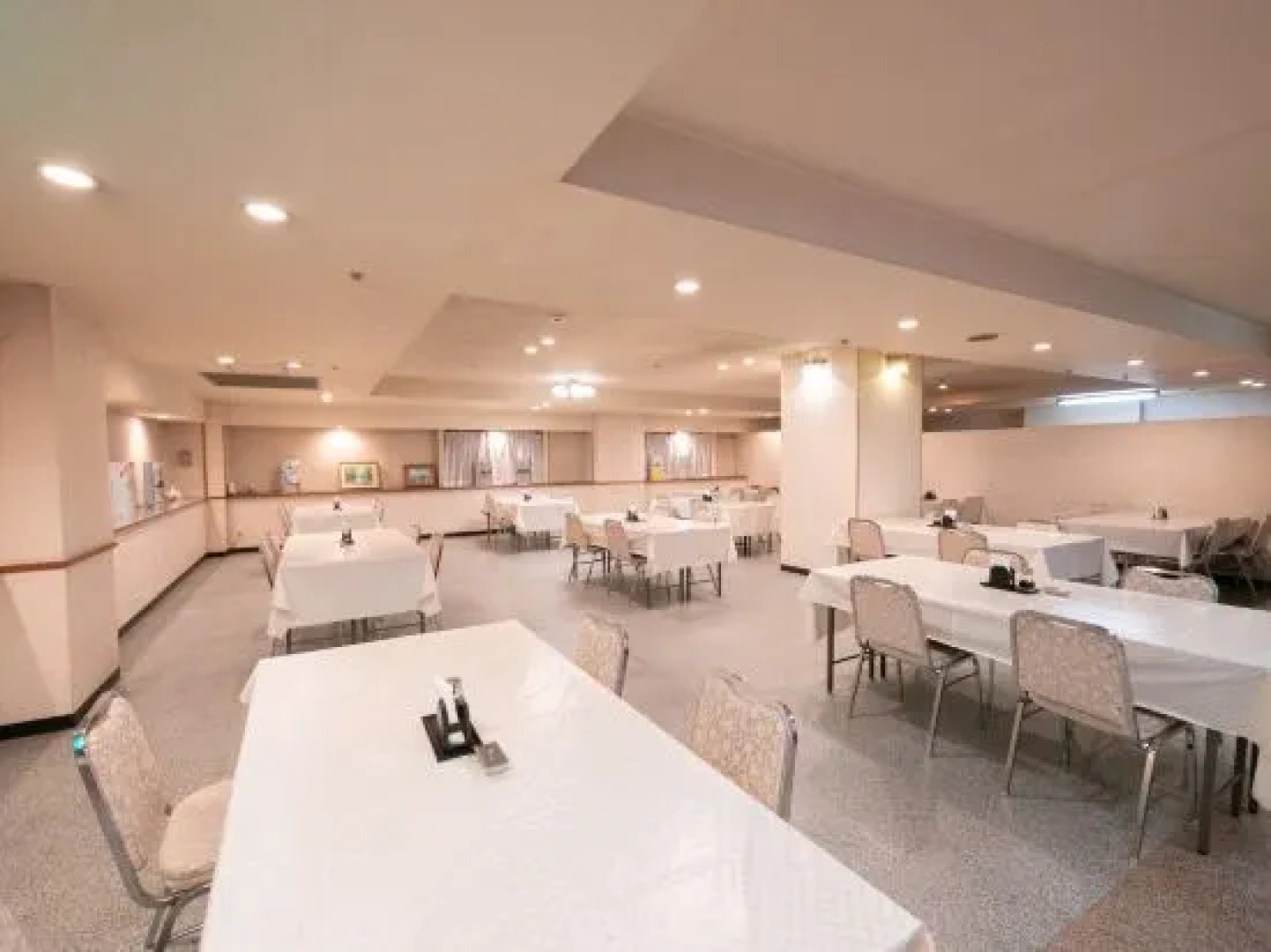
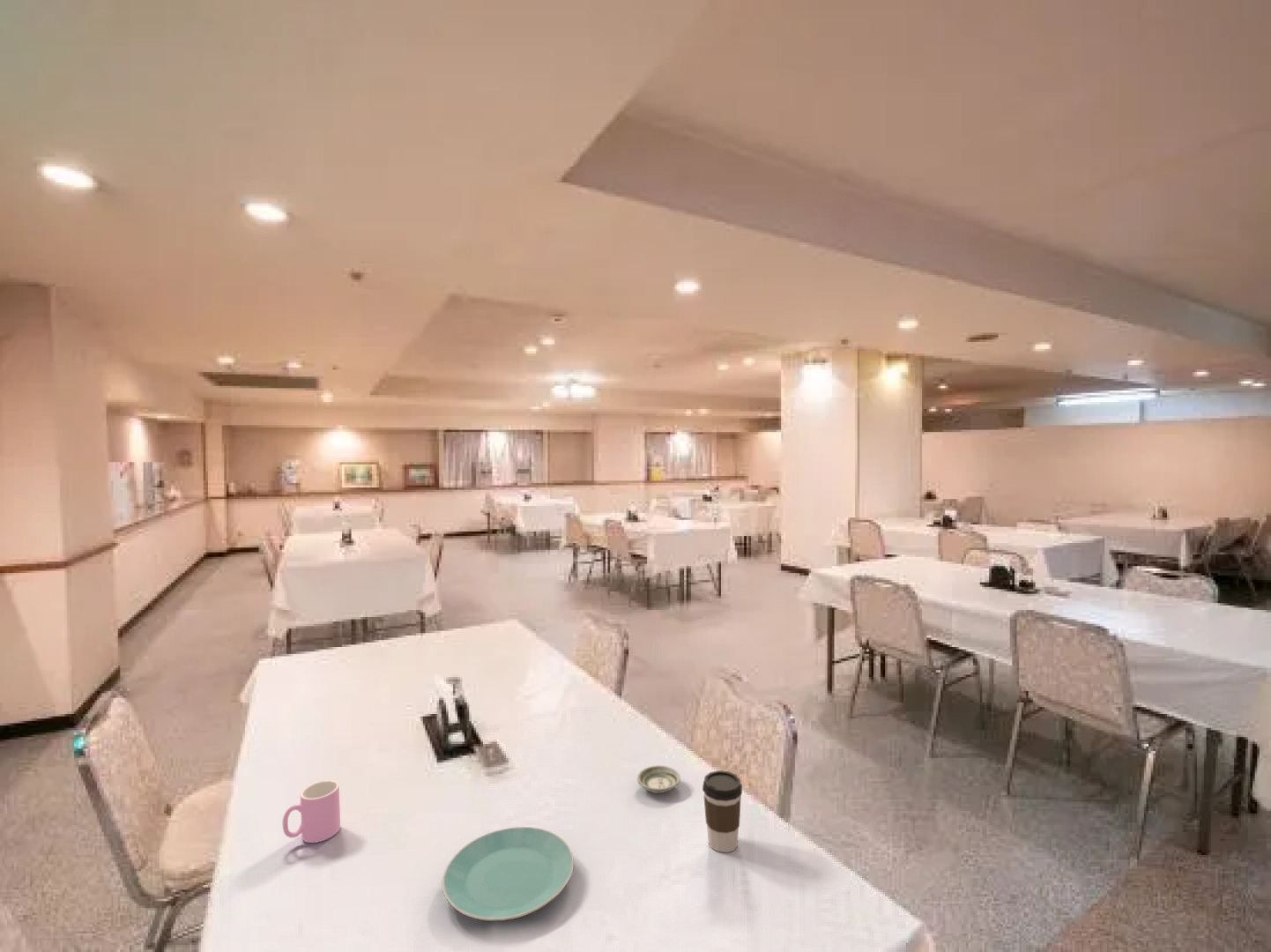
+ coffee cup (722, 811)
+ cup (311, 814)
+ plate (509, 874)
+ saucer (658, 781)
